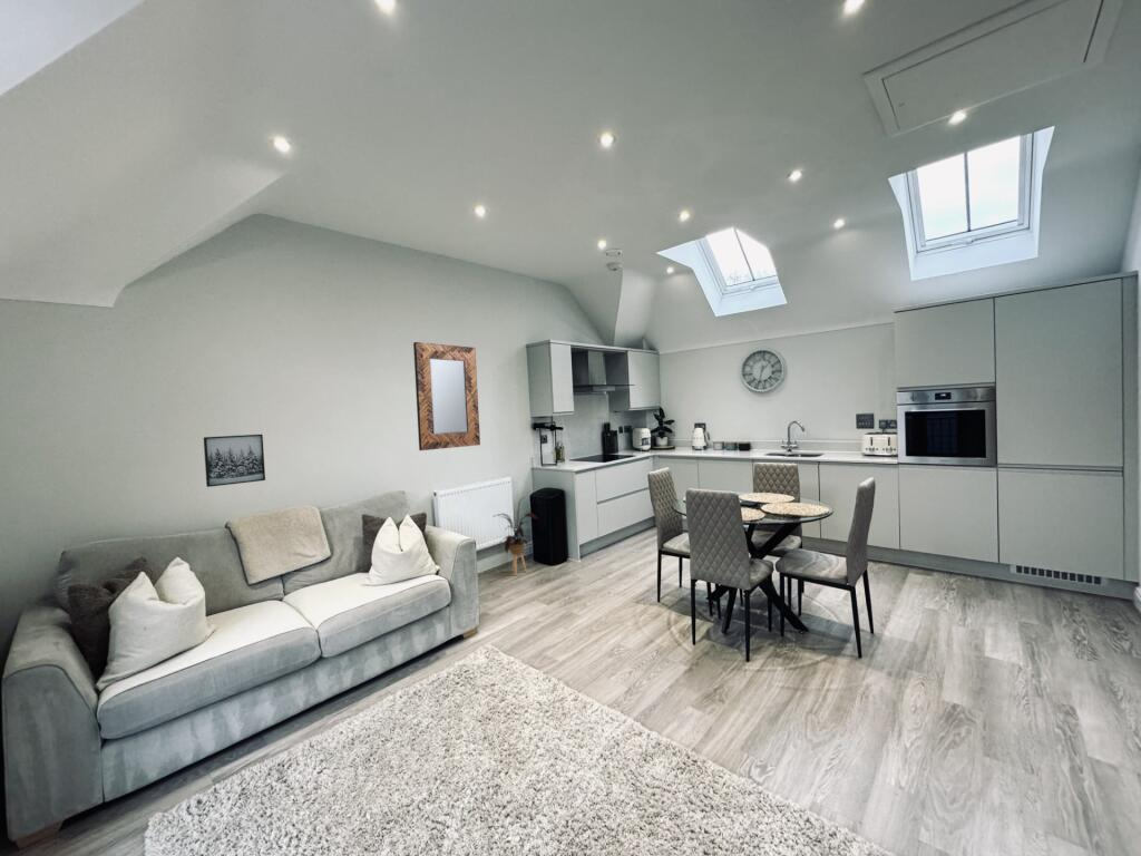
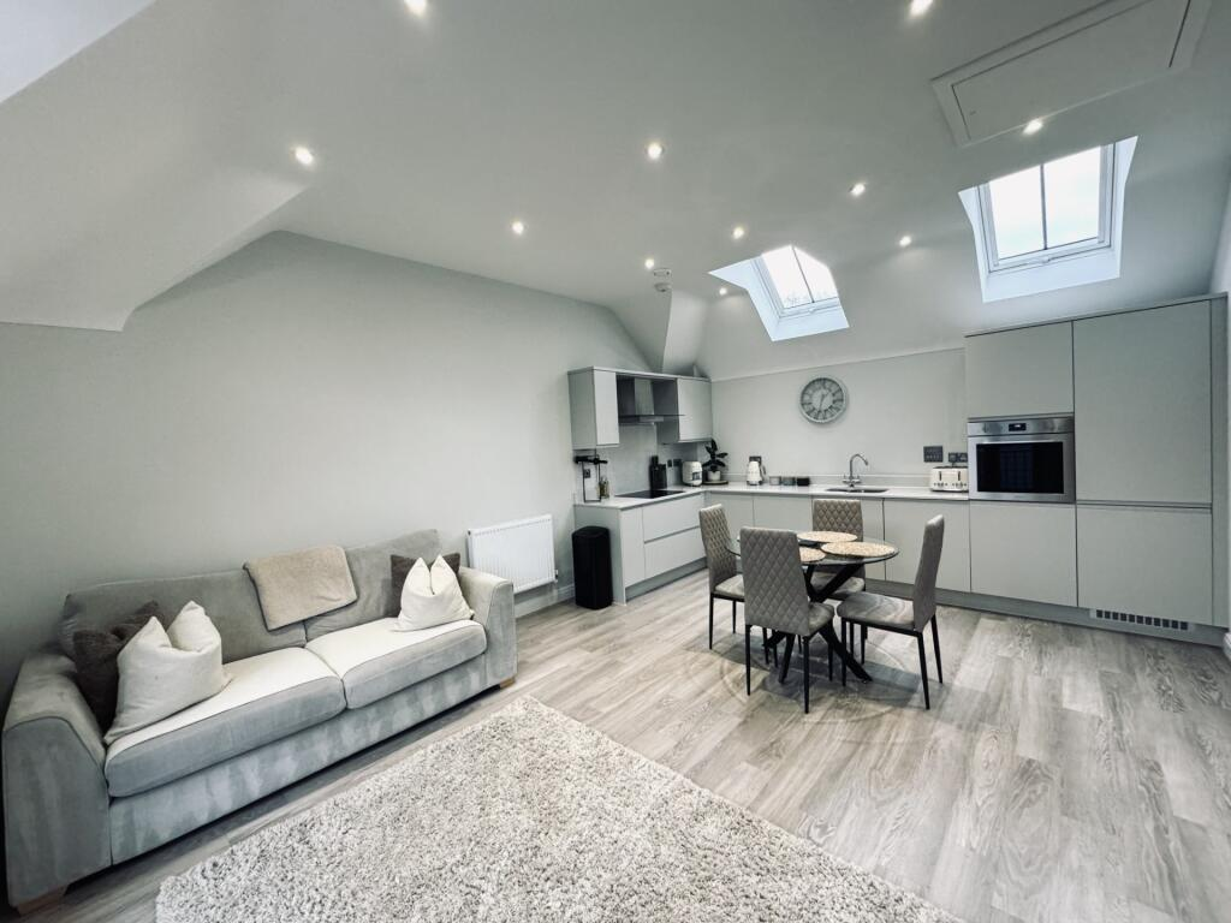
- wall art (235, 459)
- home mirror (448, 396)
- house plant (515, 536)
